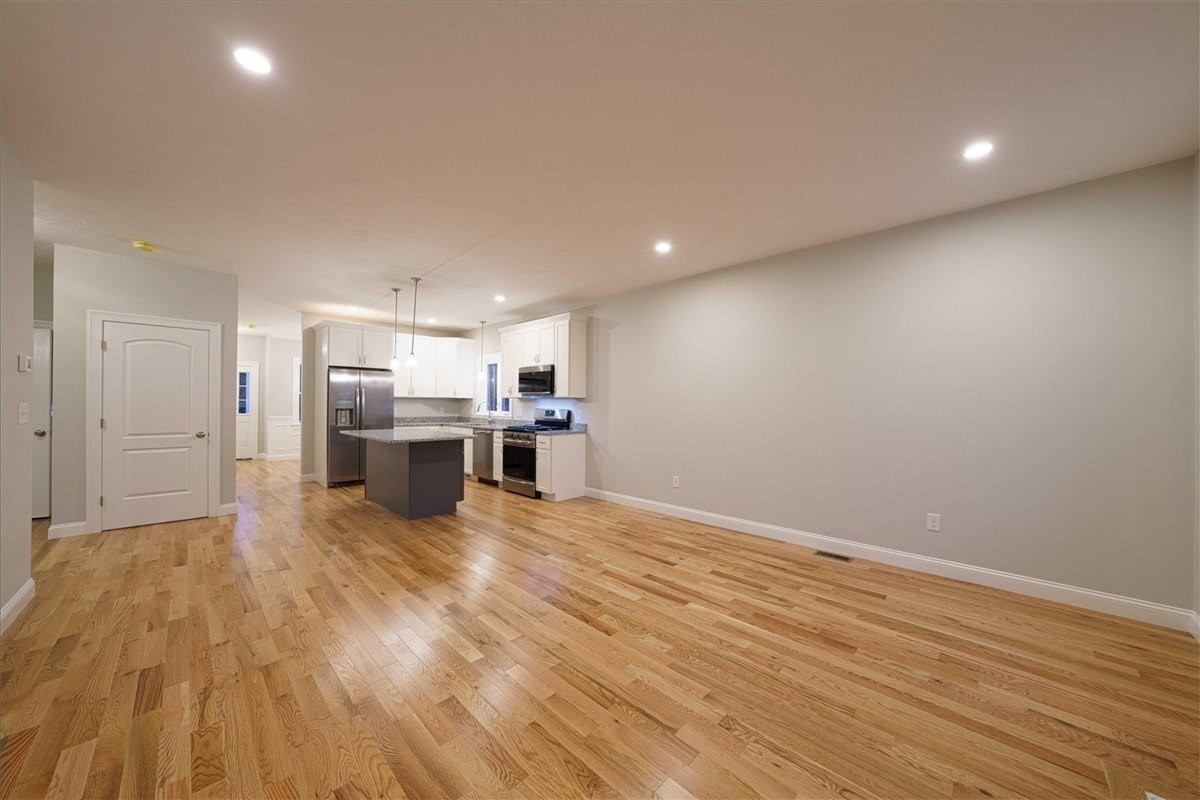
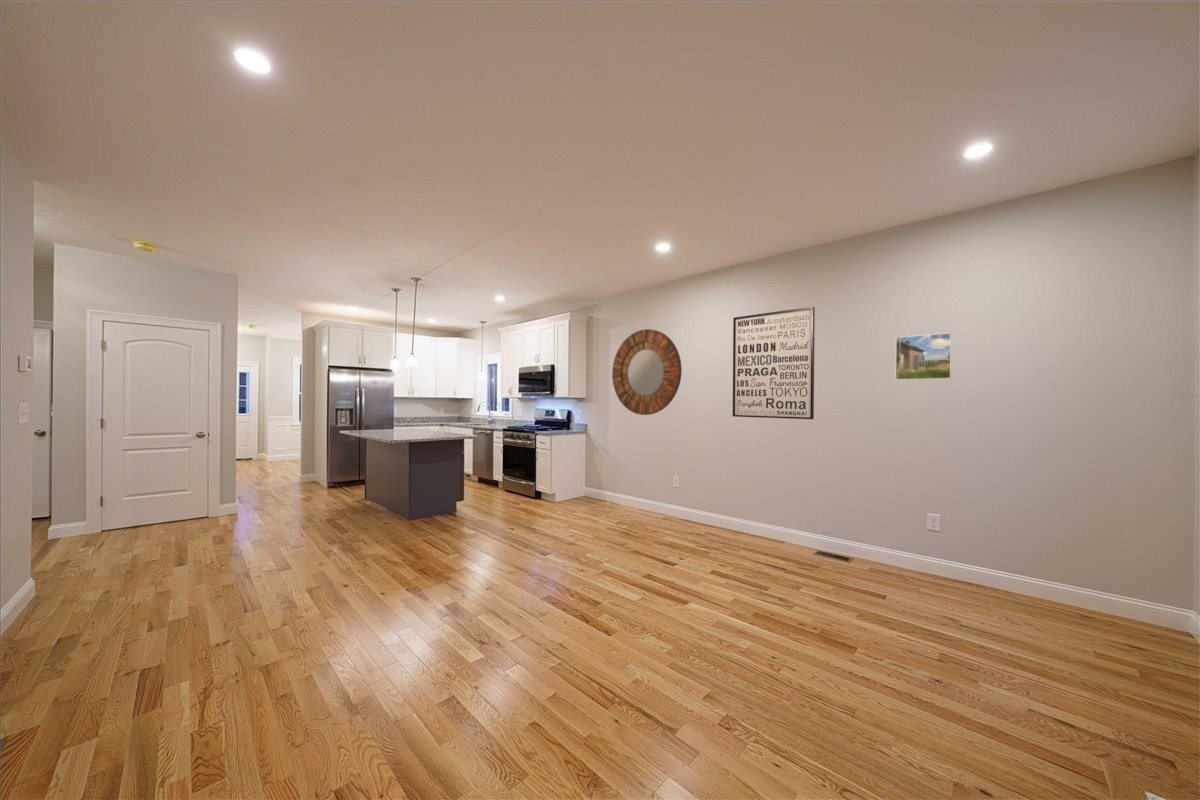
+ wall art (771, 365)
+ home mirror (644, 372)
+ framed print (922, 357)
